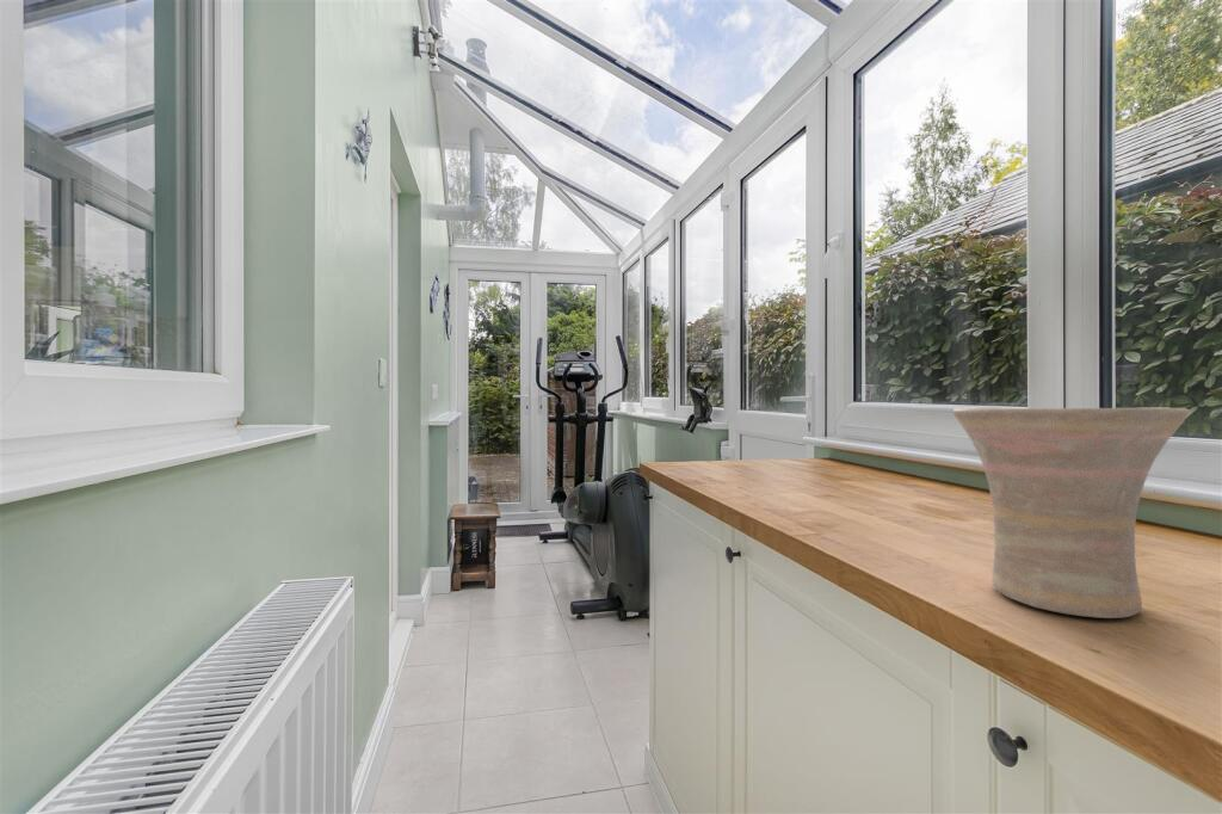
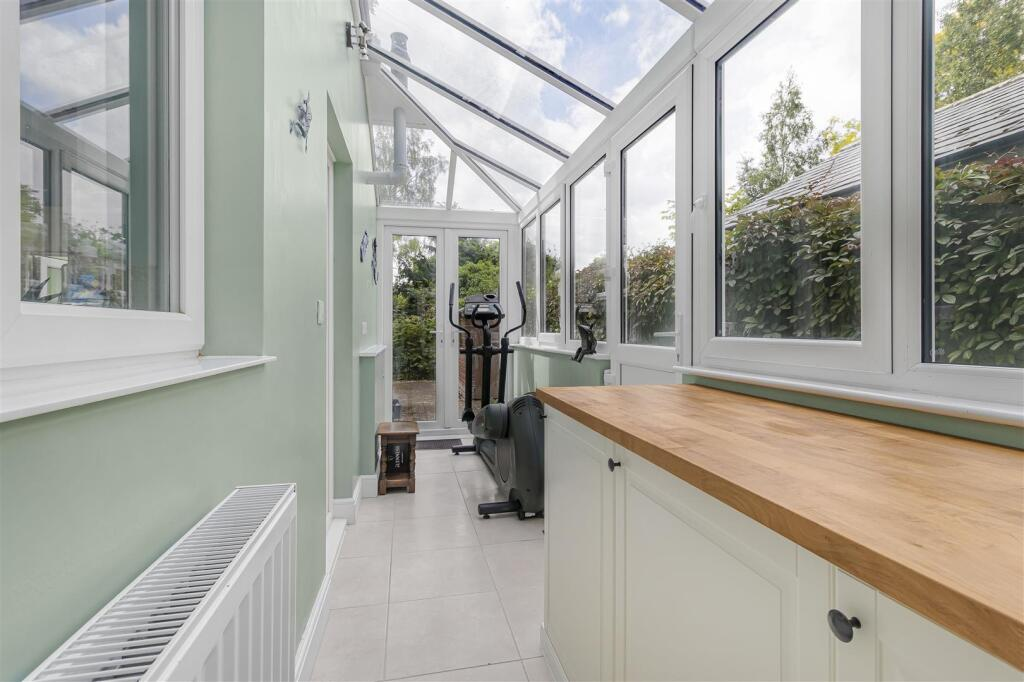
- vase (1059, 502)
